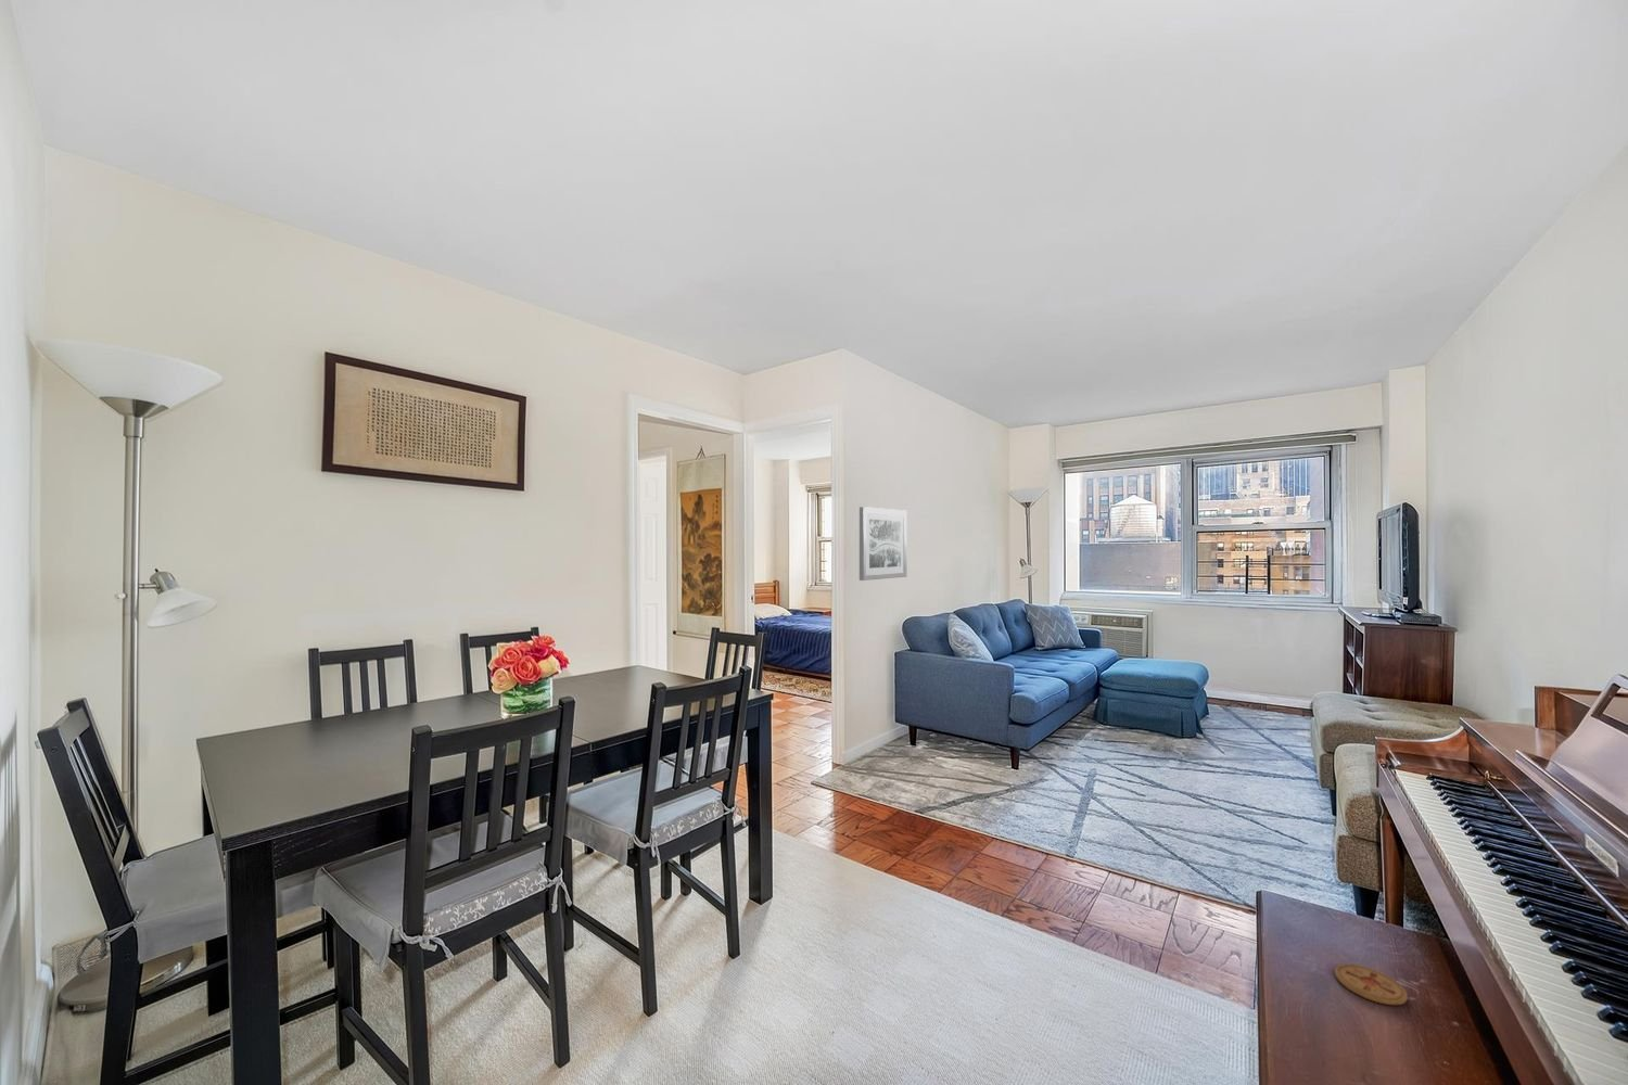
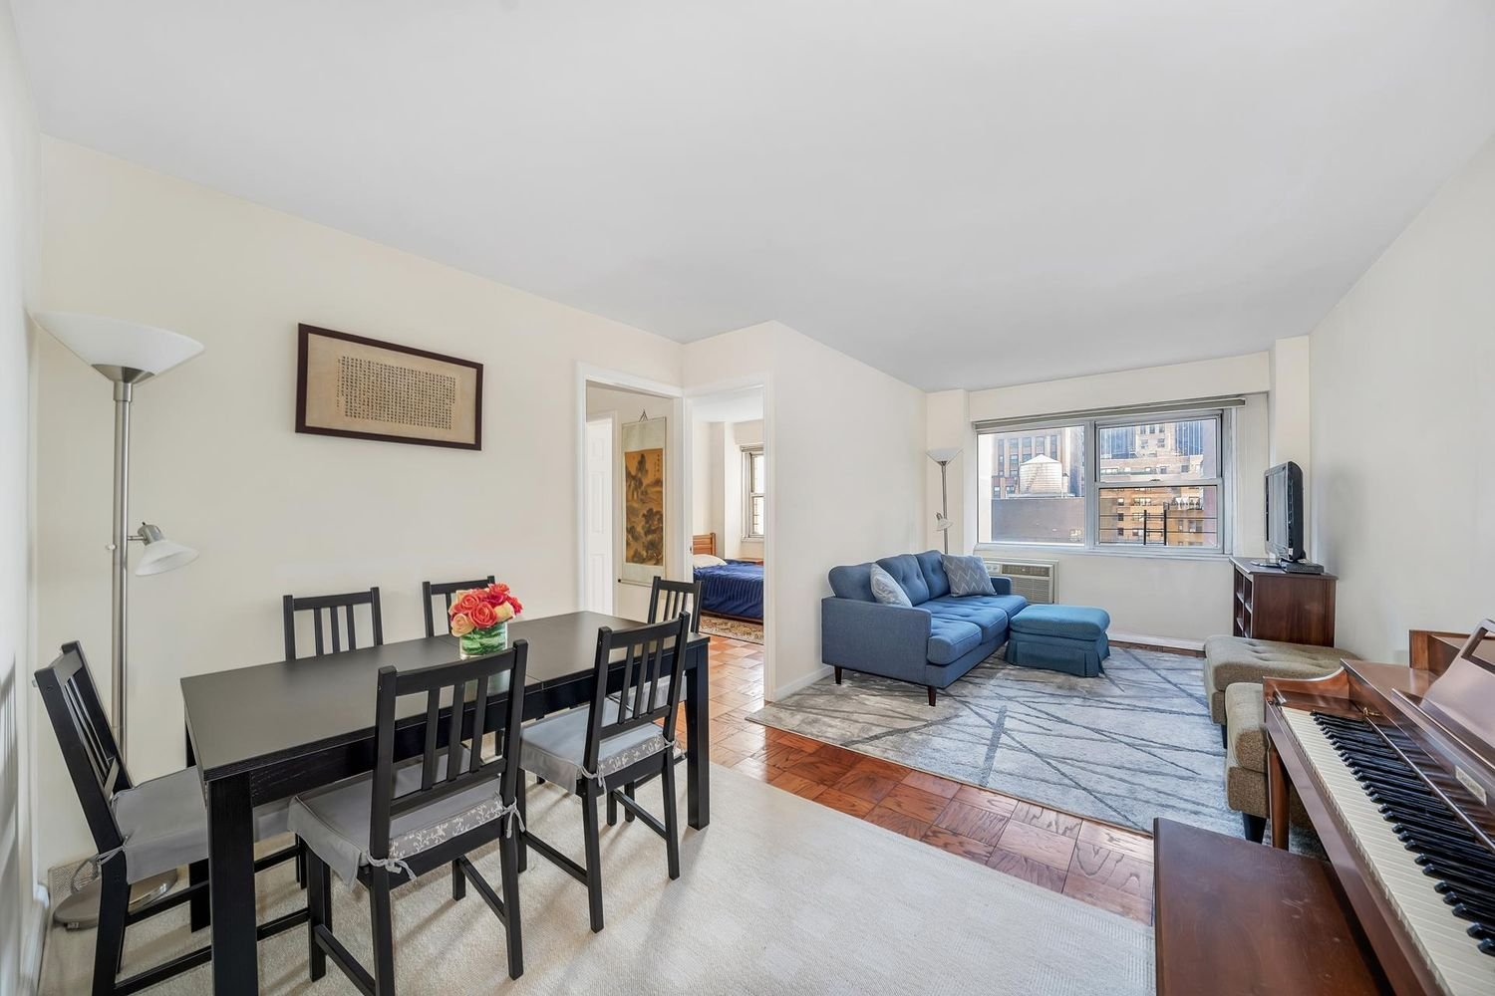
- coaster (1370, 983)
- wall art (883, 544)
